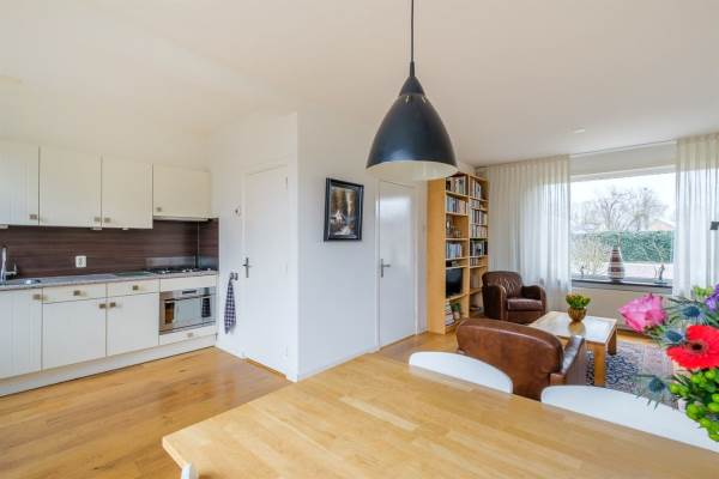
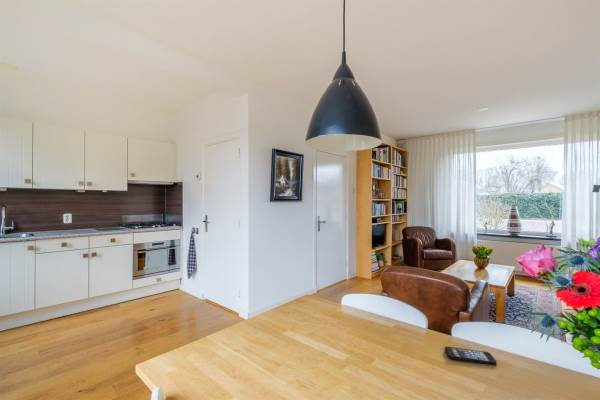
+ smartphone (469, 355)
